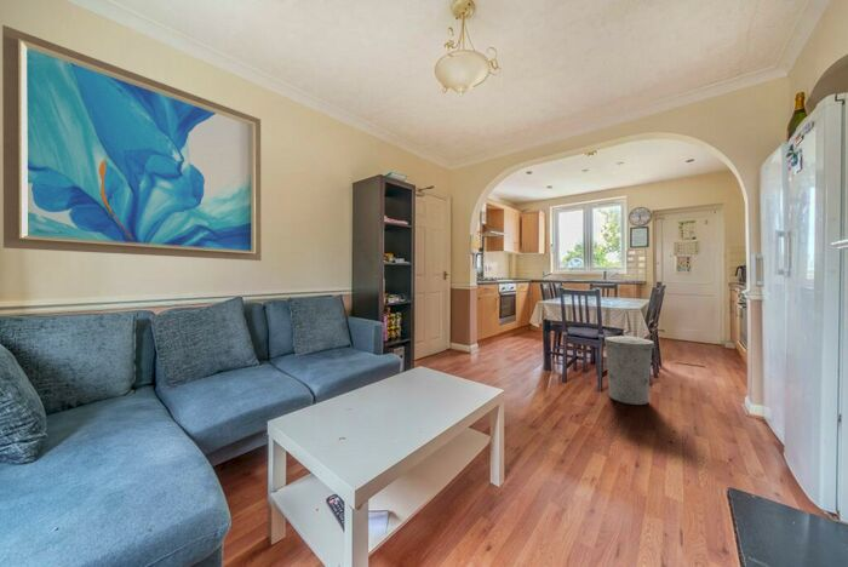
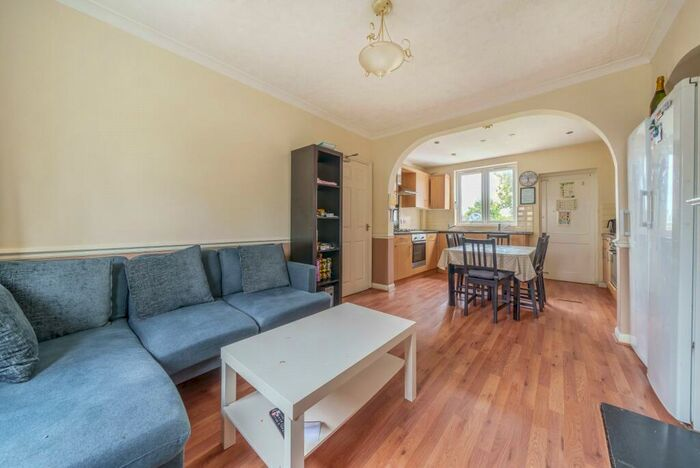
- trash can (628, 367)
- wall art (161, 168)
